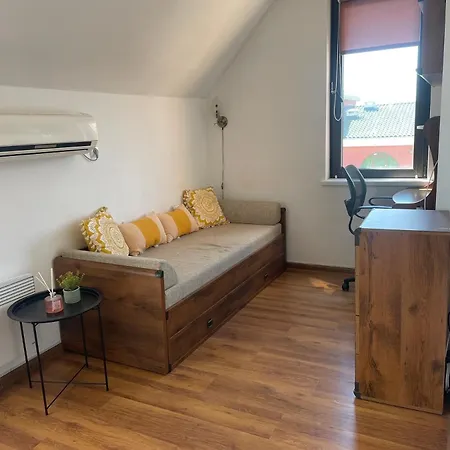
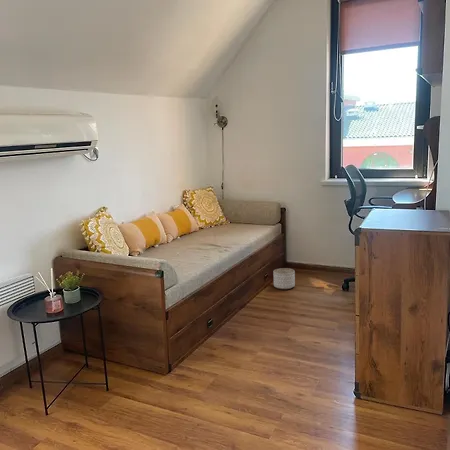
+ planter (284, 278)
